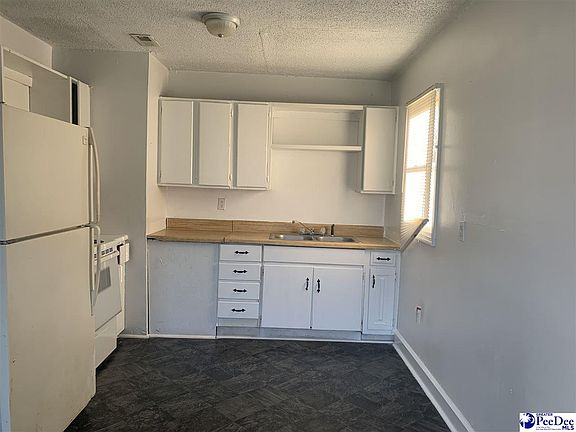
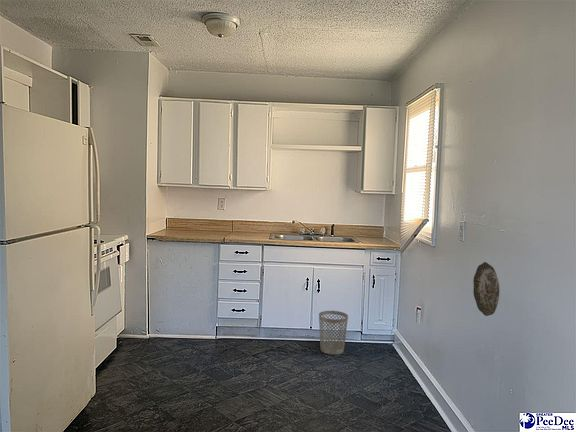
+ wastebasket (332, 332)
+ decorative plate (487, 288)
